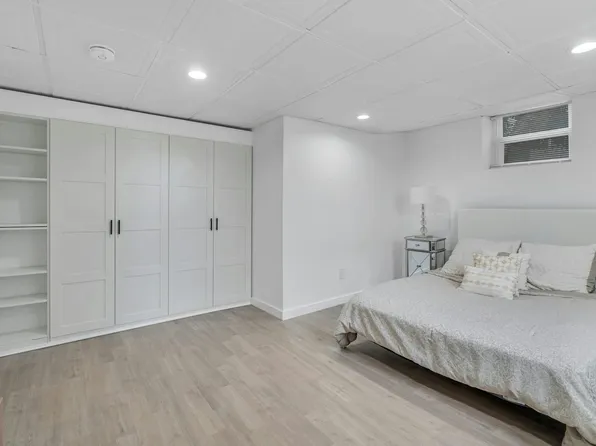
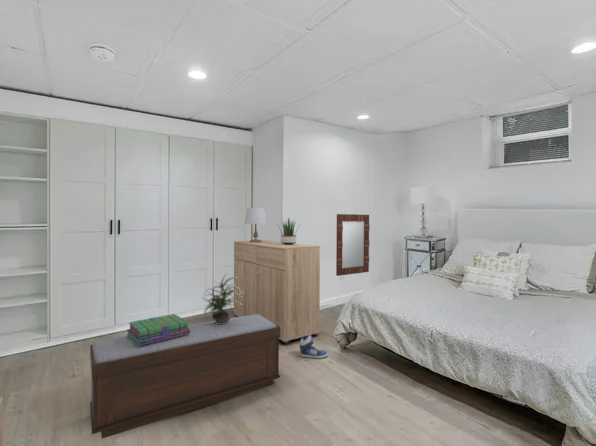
+ table lamp (255, 225)
+ stack of books (158, 328)
+ potted plant (288, 230)
+ sneaker (313, 345)
+ dresser (272, 284)
+ bench (192, 363)
+ potted plant (223, 299)
+ home mirror (353, 244)
